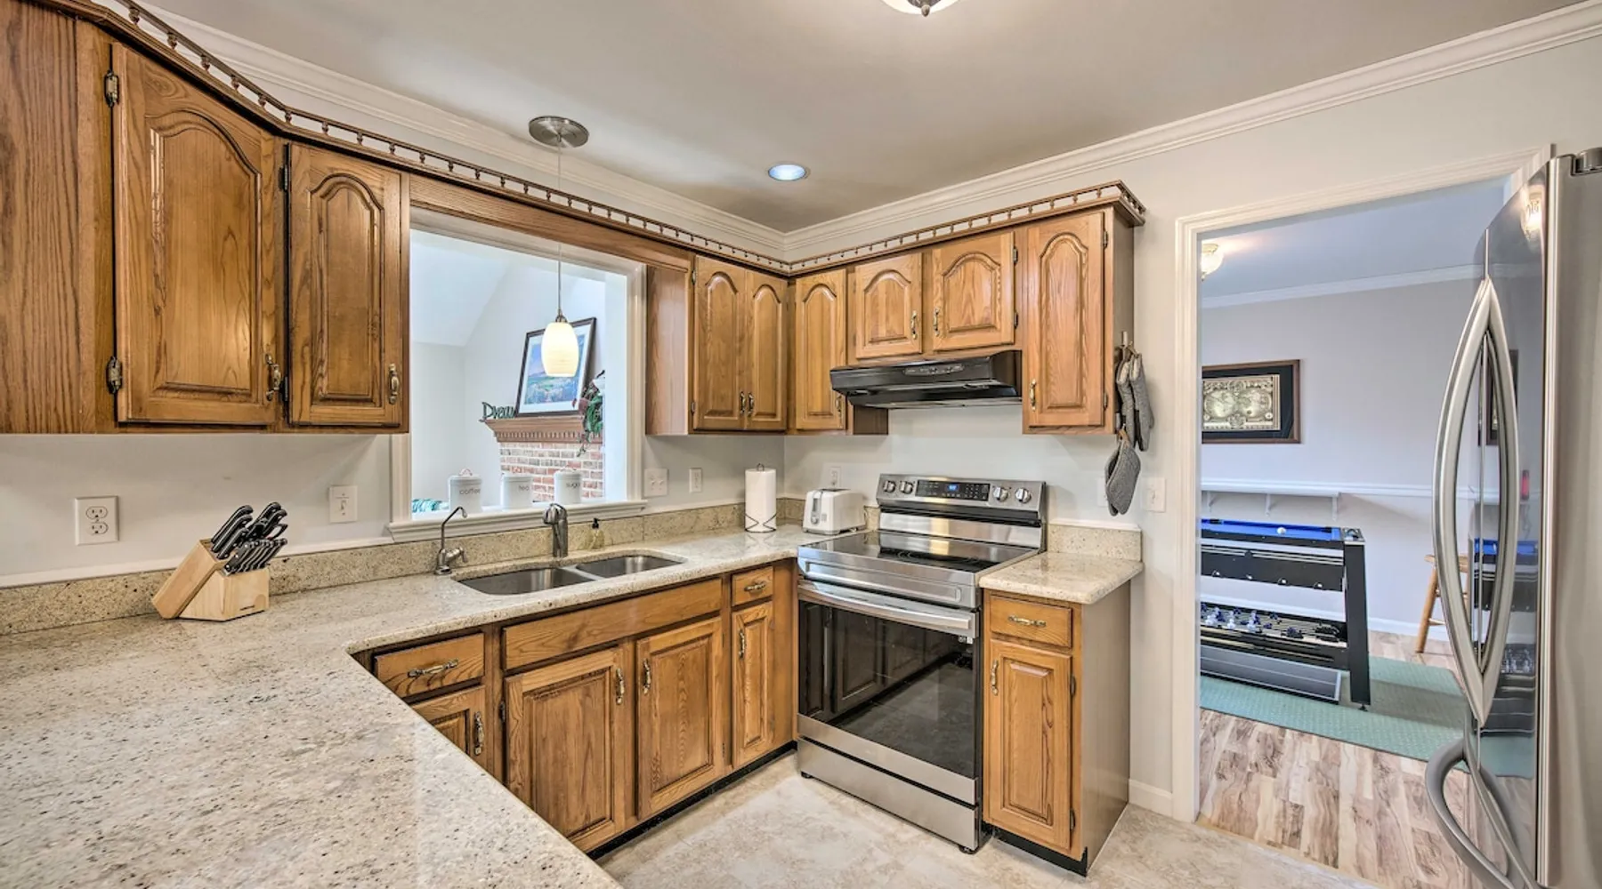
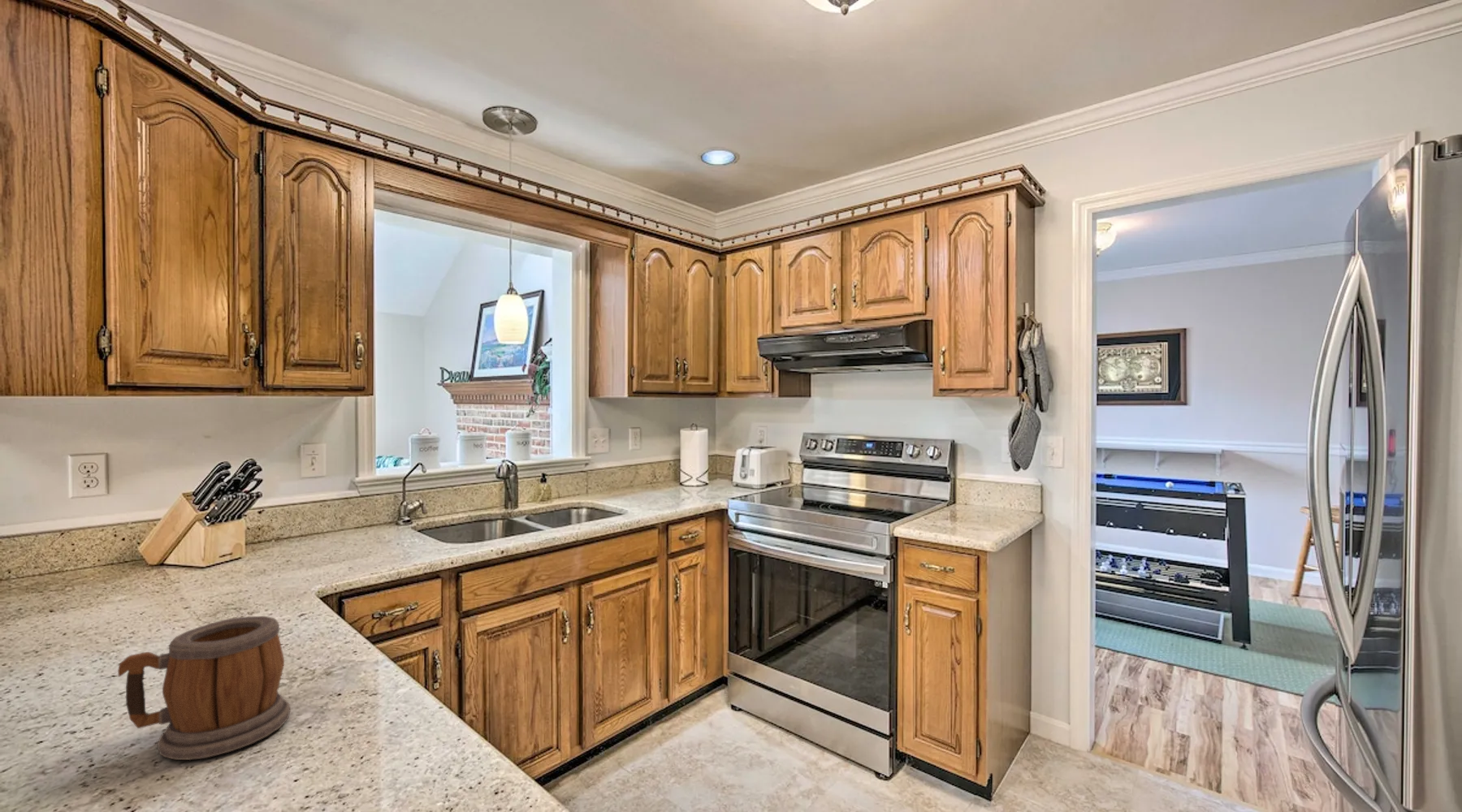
+ mug (210, 684)
